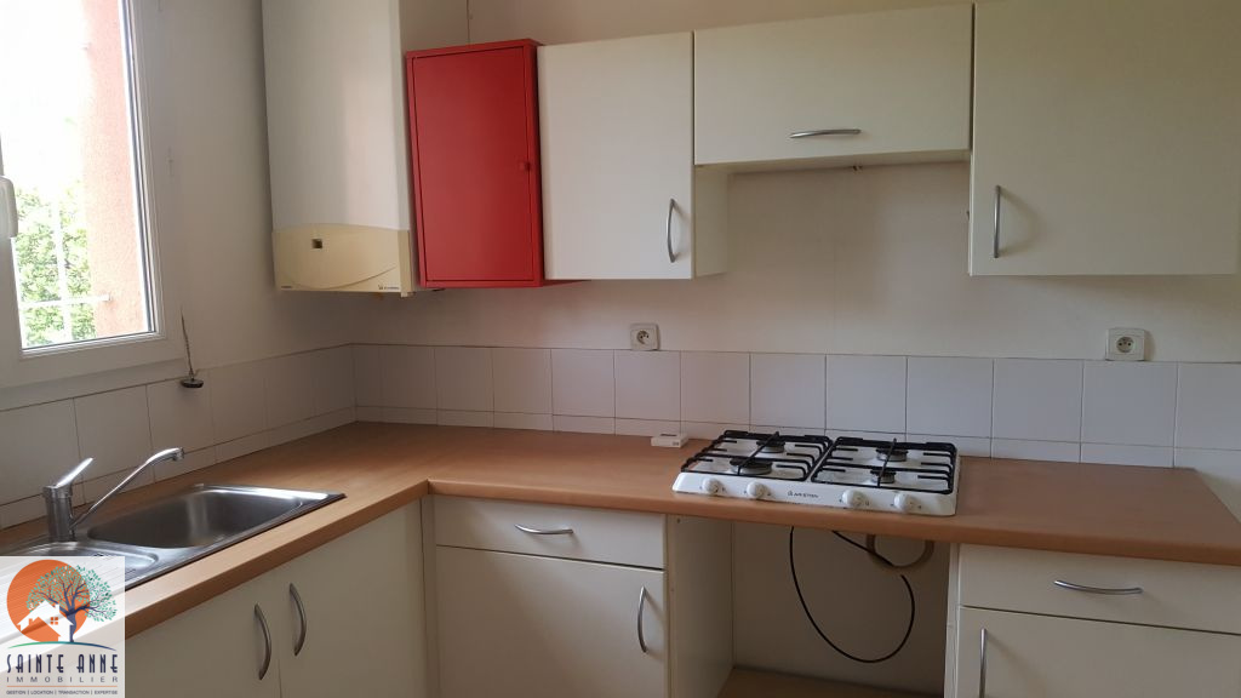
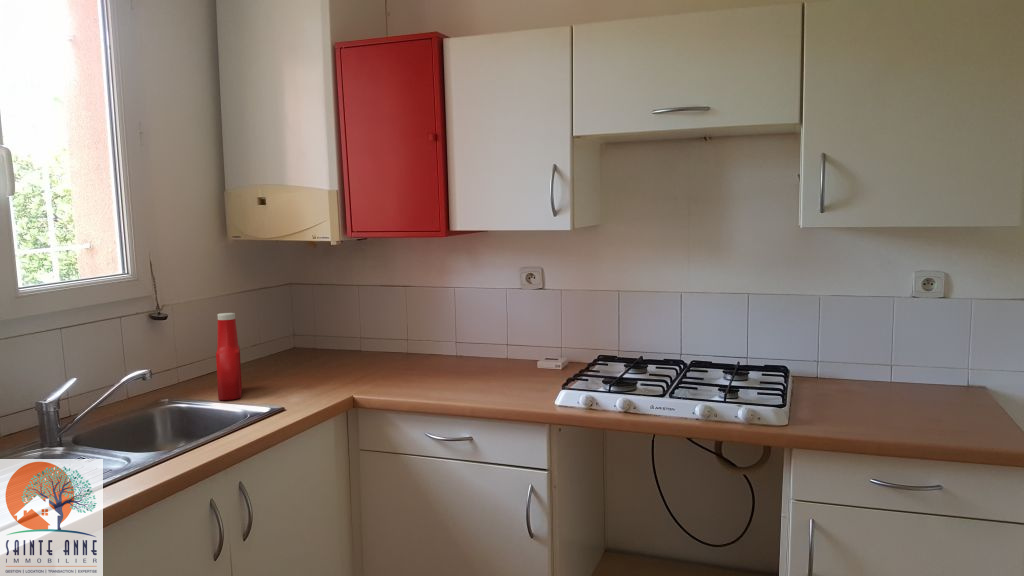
+ soap bottle (228, 354)
